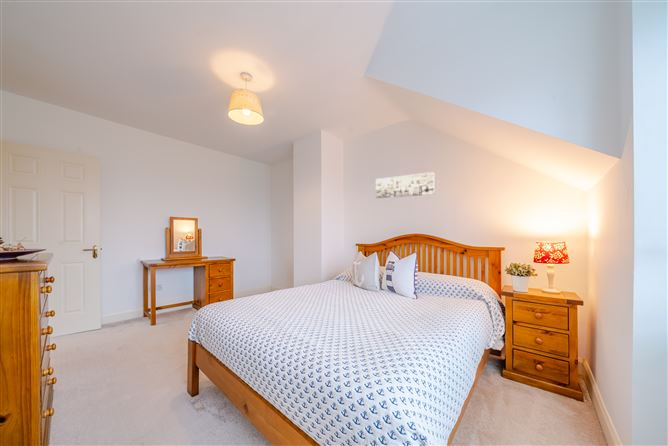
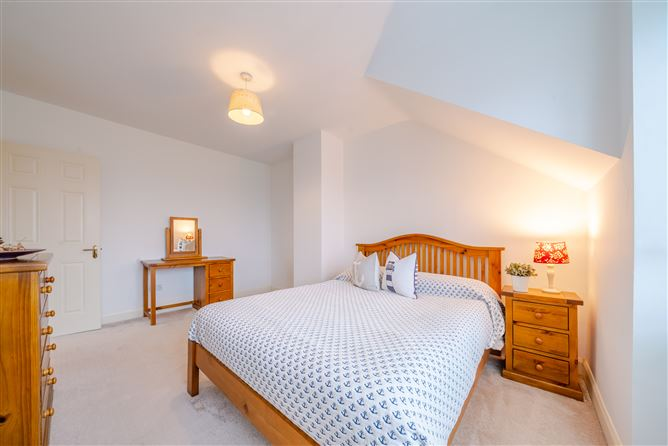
- wall art (402, 186)
